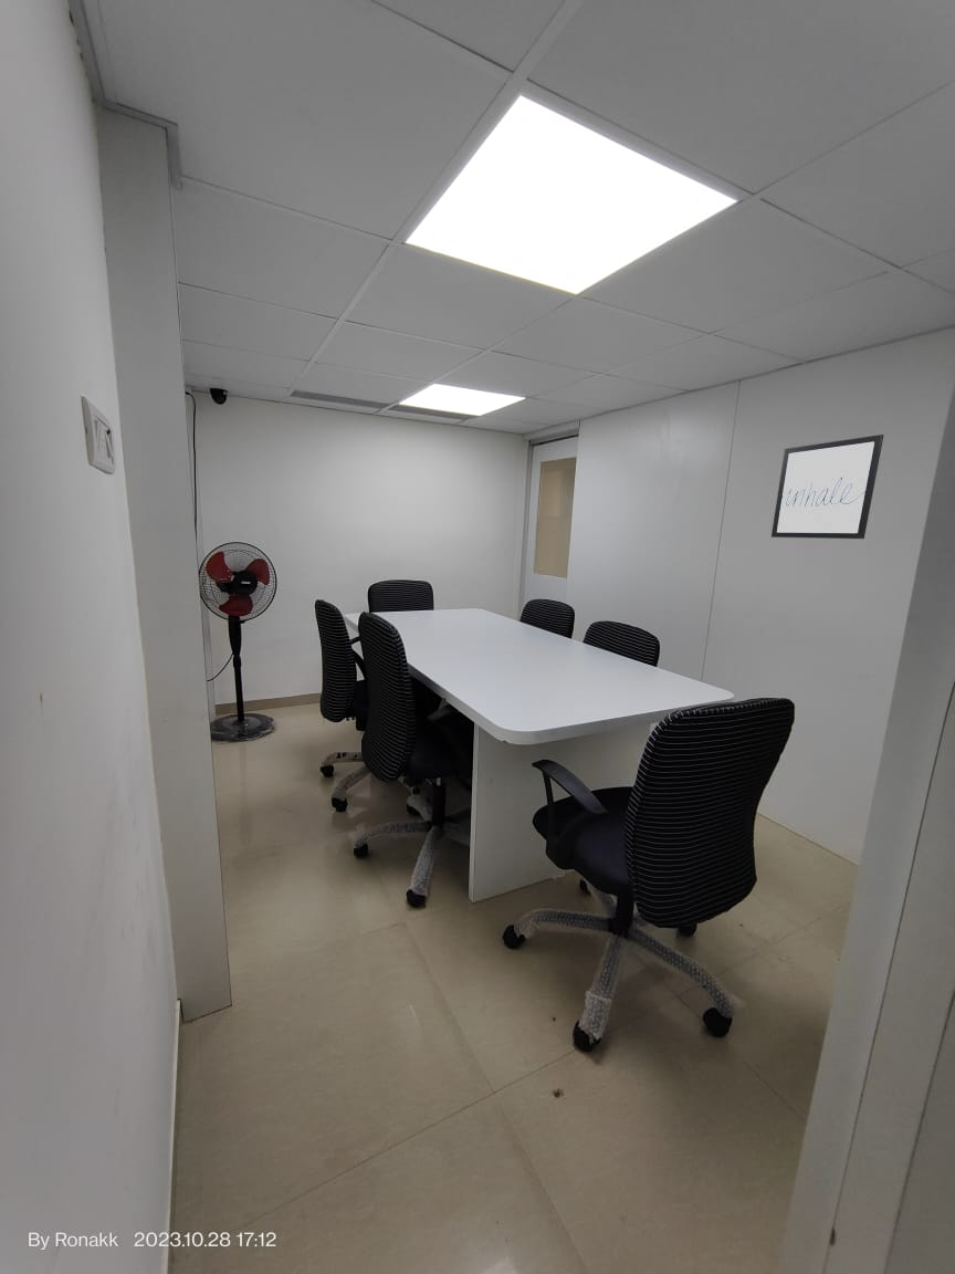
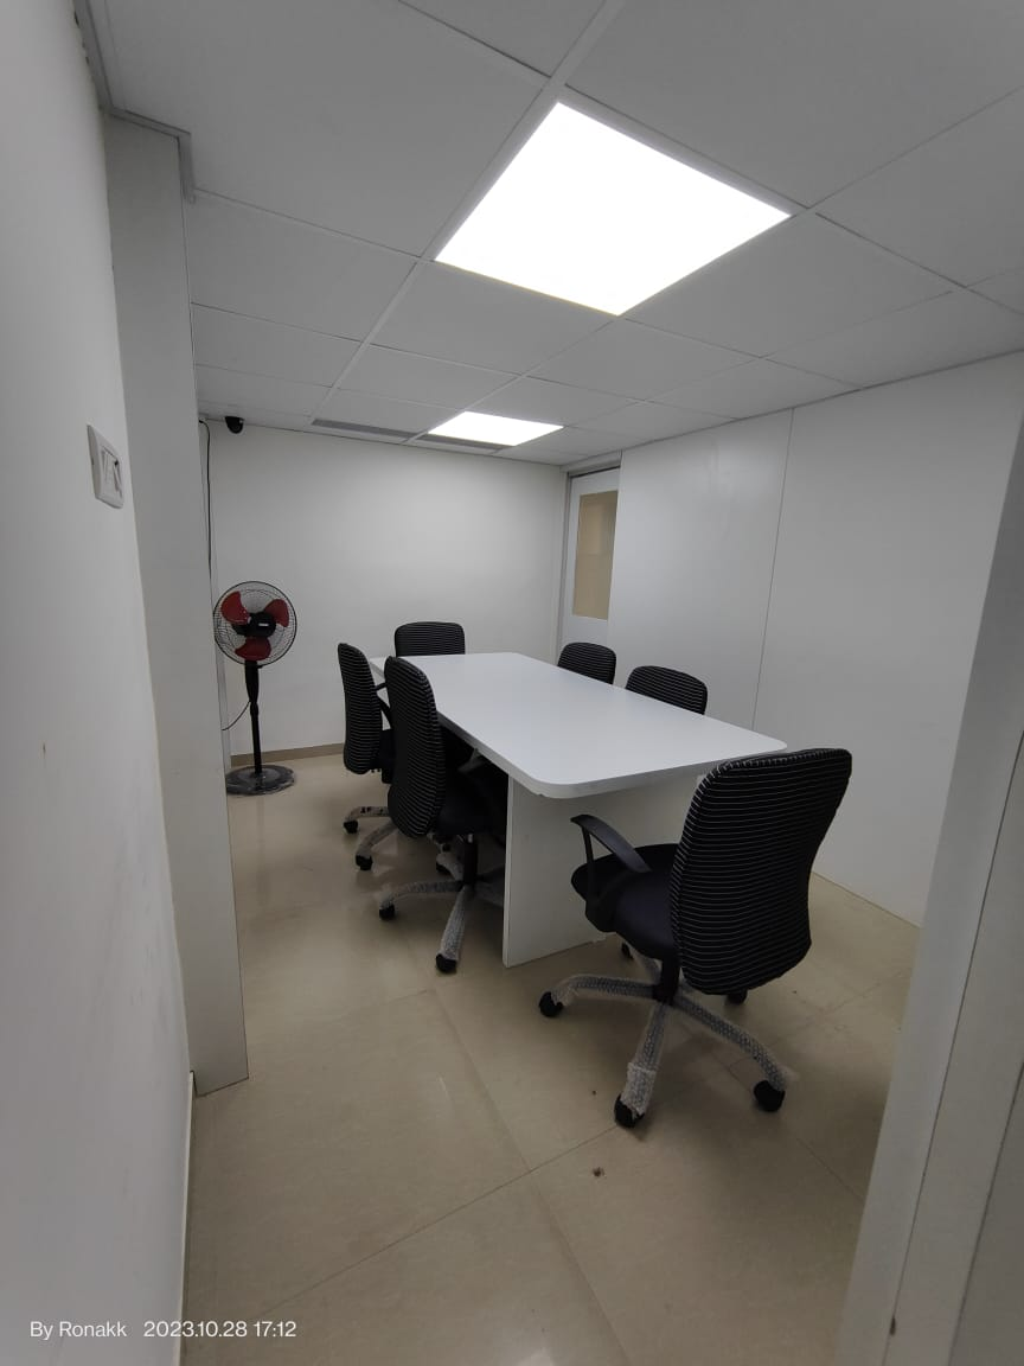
- wall art (821, 491)
